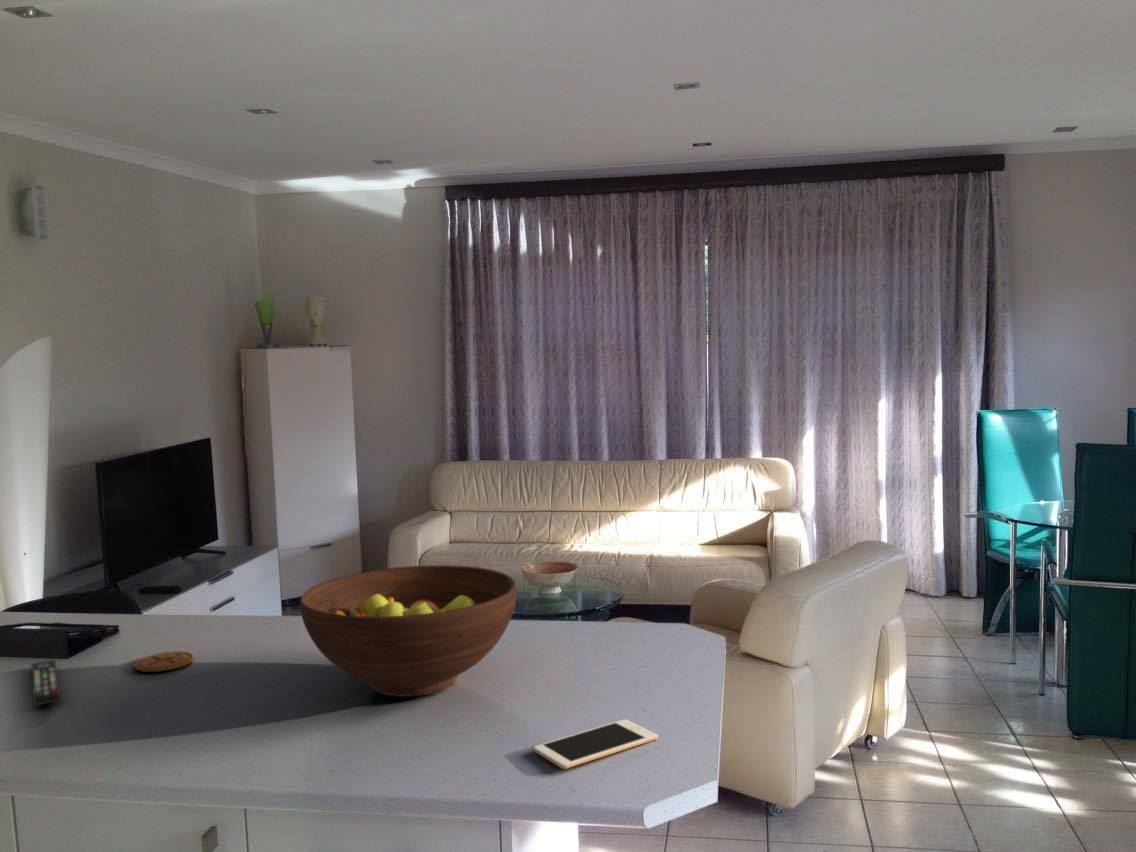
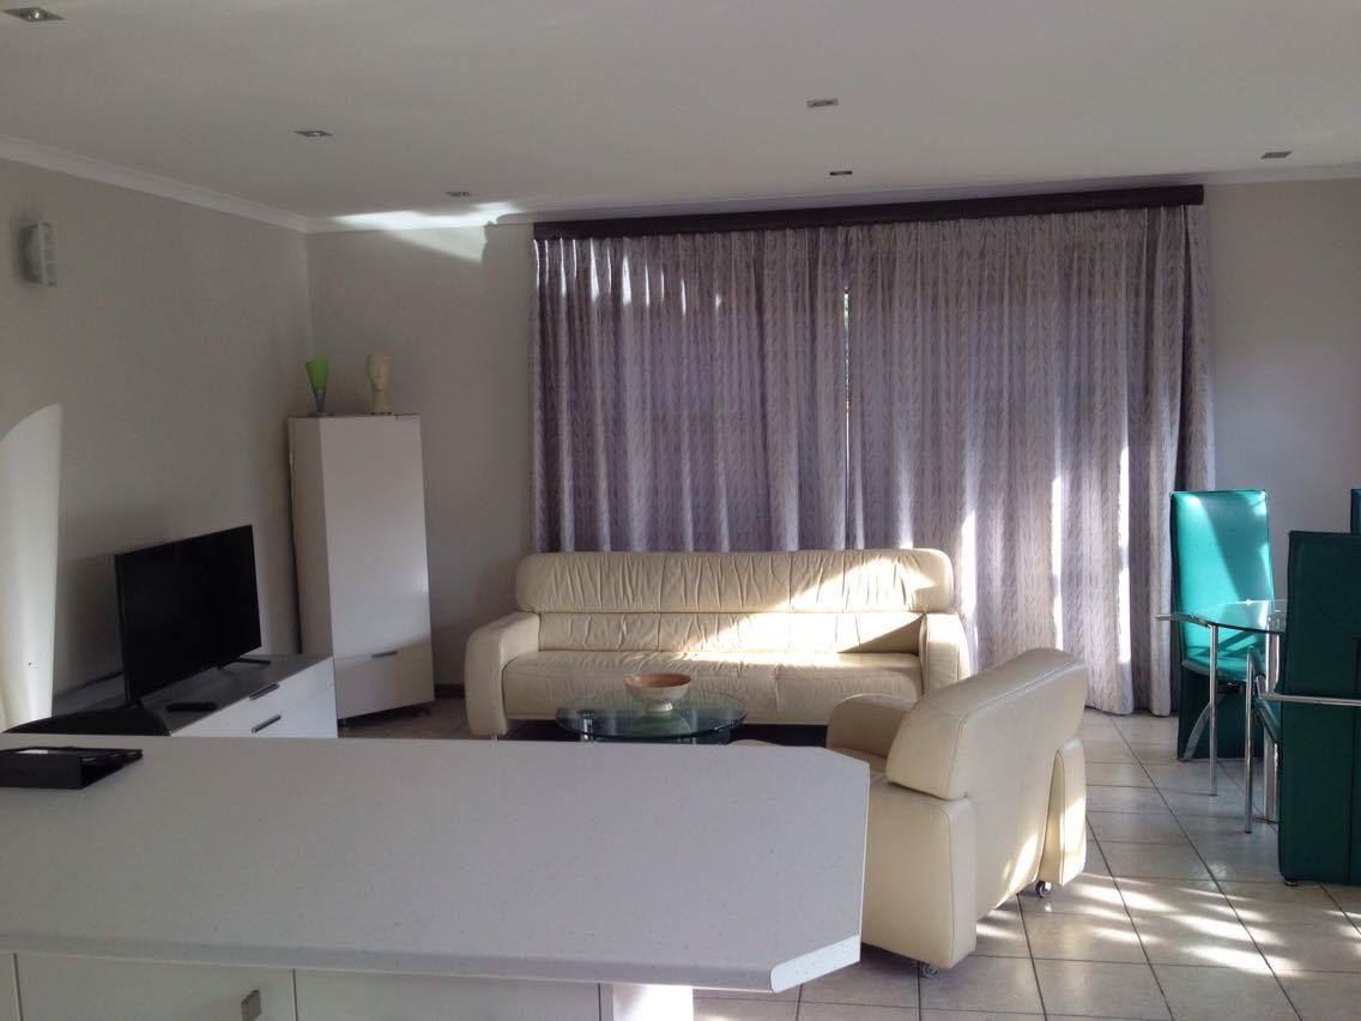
- cell phone (596, 742)
- remote control (45, 681)
- coaster (164, 661)
- fruit bowl (412, 636)
